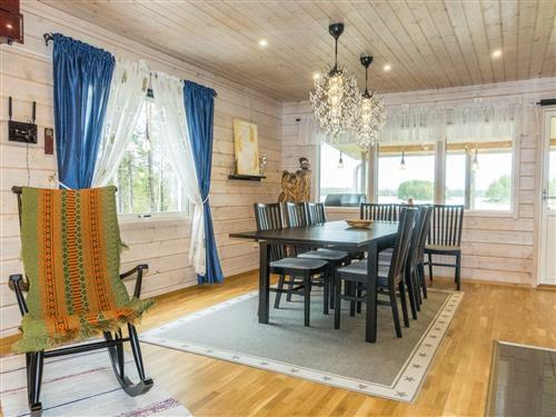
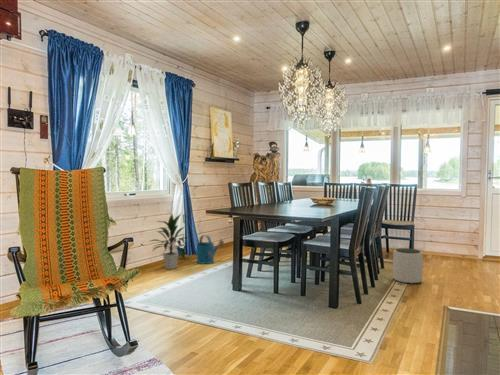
+ watering can (210, 247)
+ indoor plant (171, 241)
+ plant pot (407, 265)
